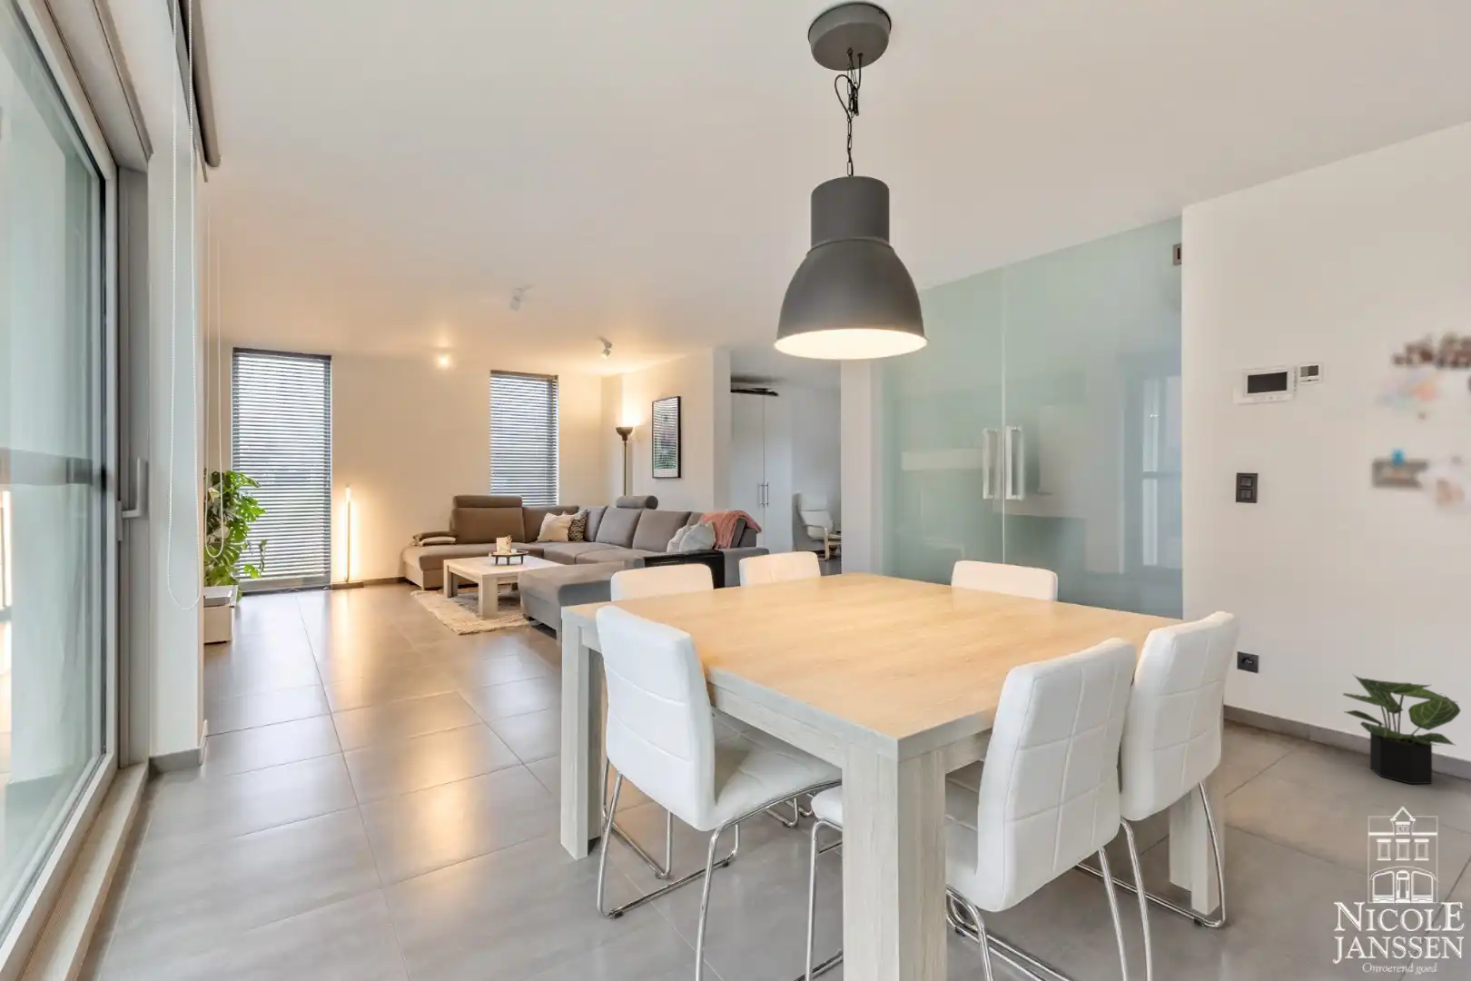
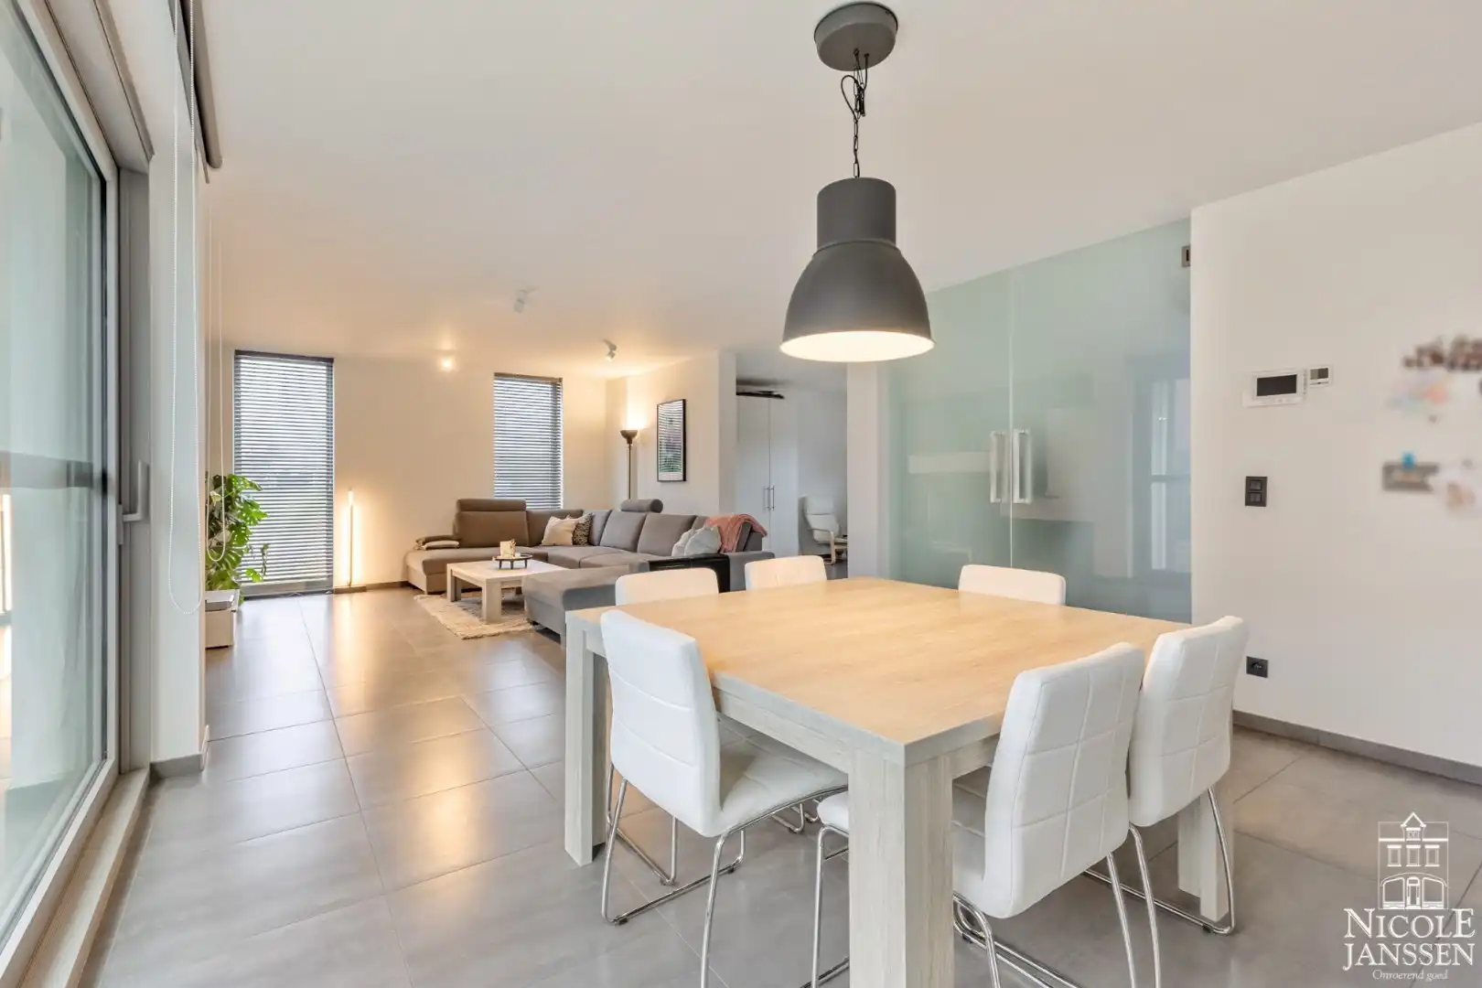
- potted plant (1389, 723)
